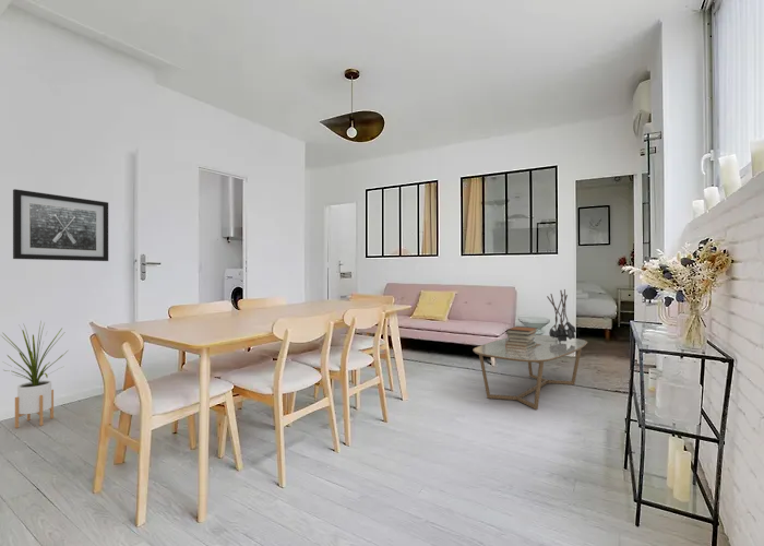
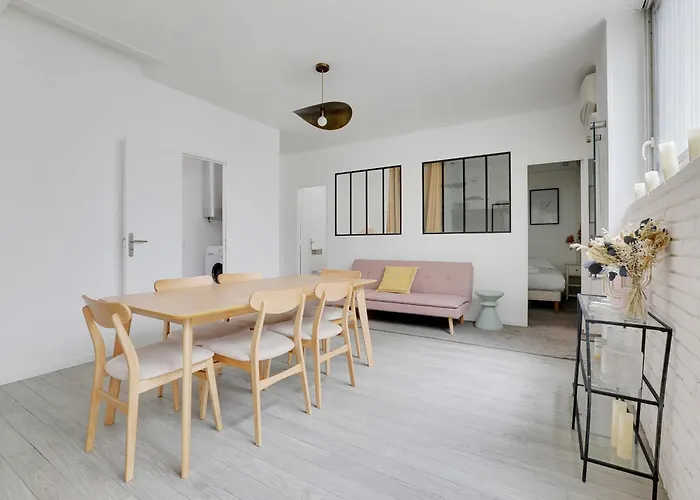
- wall art (64, 228)
- dried flowers (559, 314)
- book stack (522, 336)
- house plant (35, 371)
- coffee table (532, 369)
